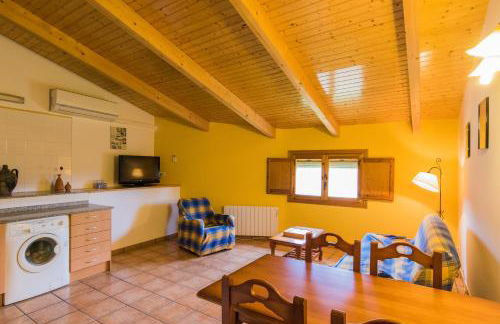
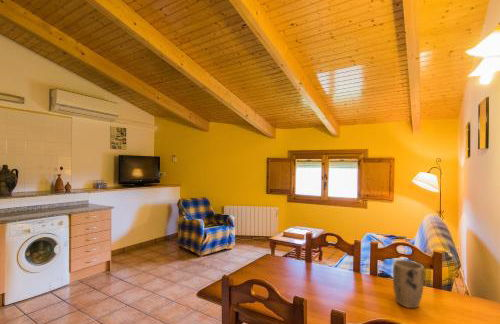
+ plant pot (407, 283)
